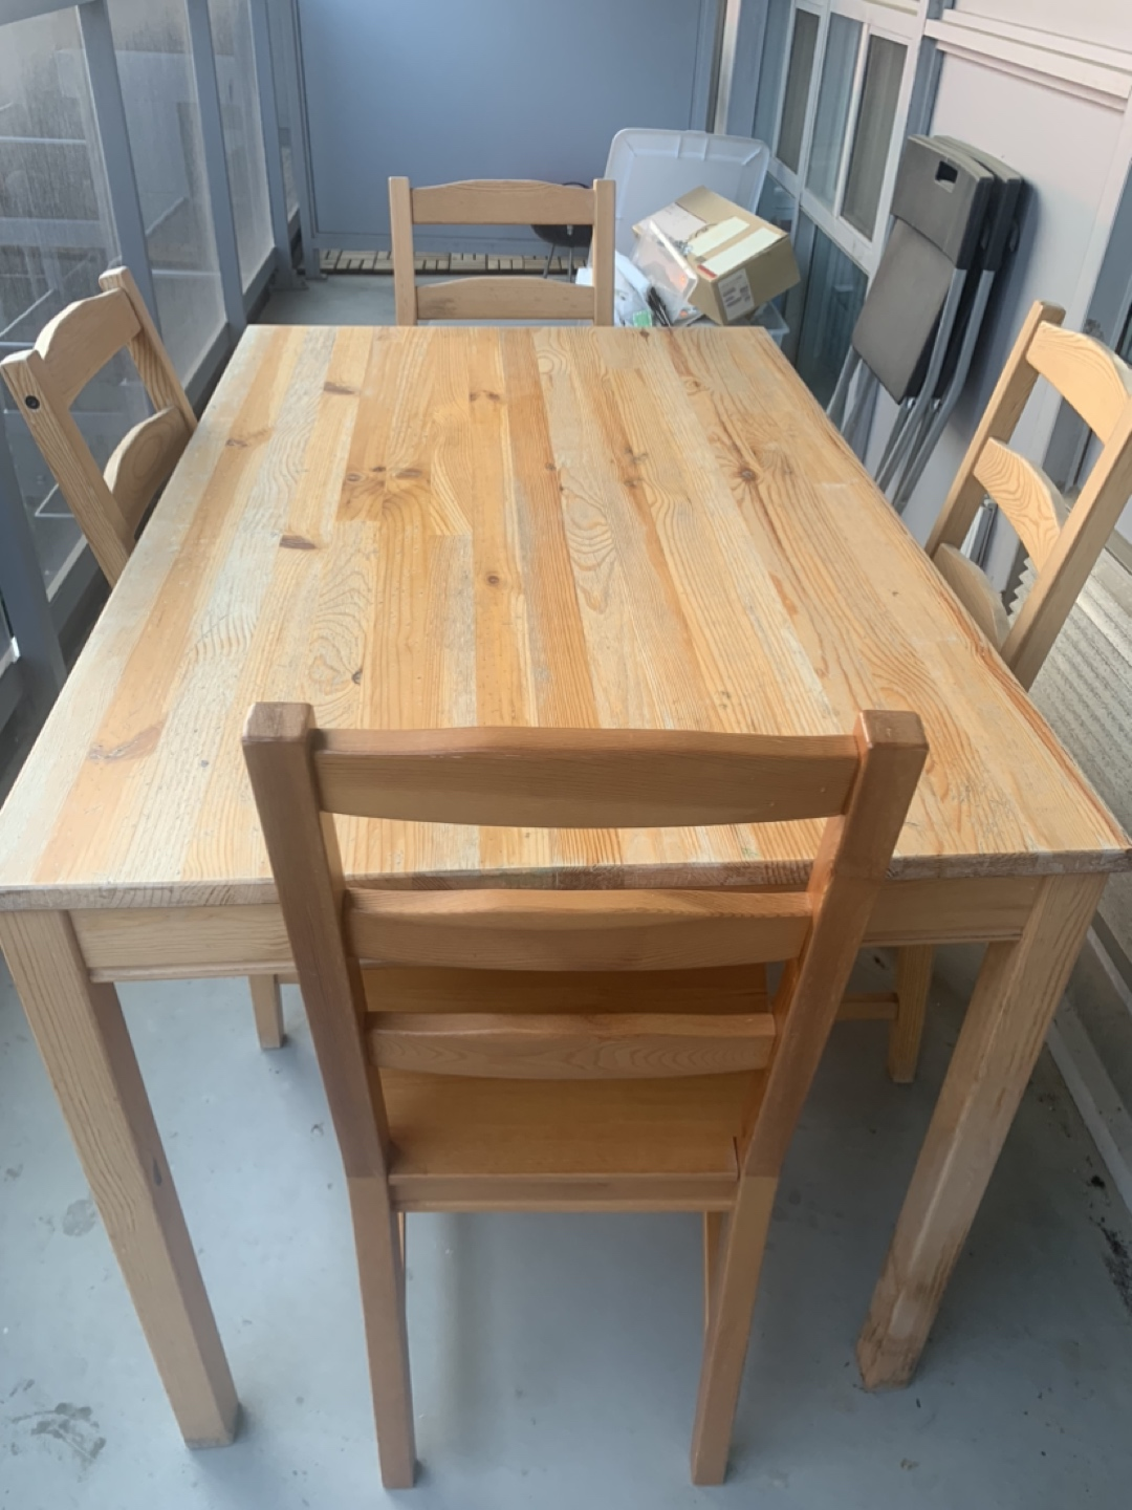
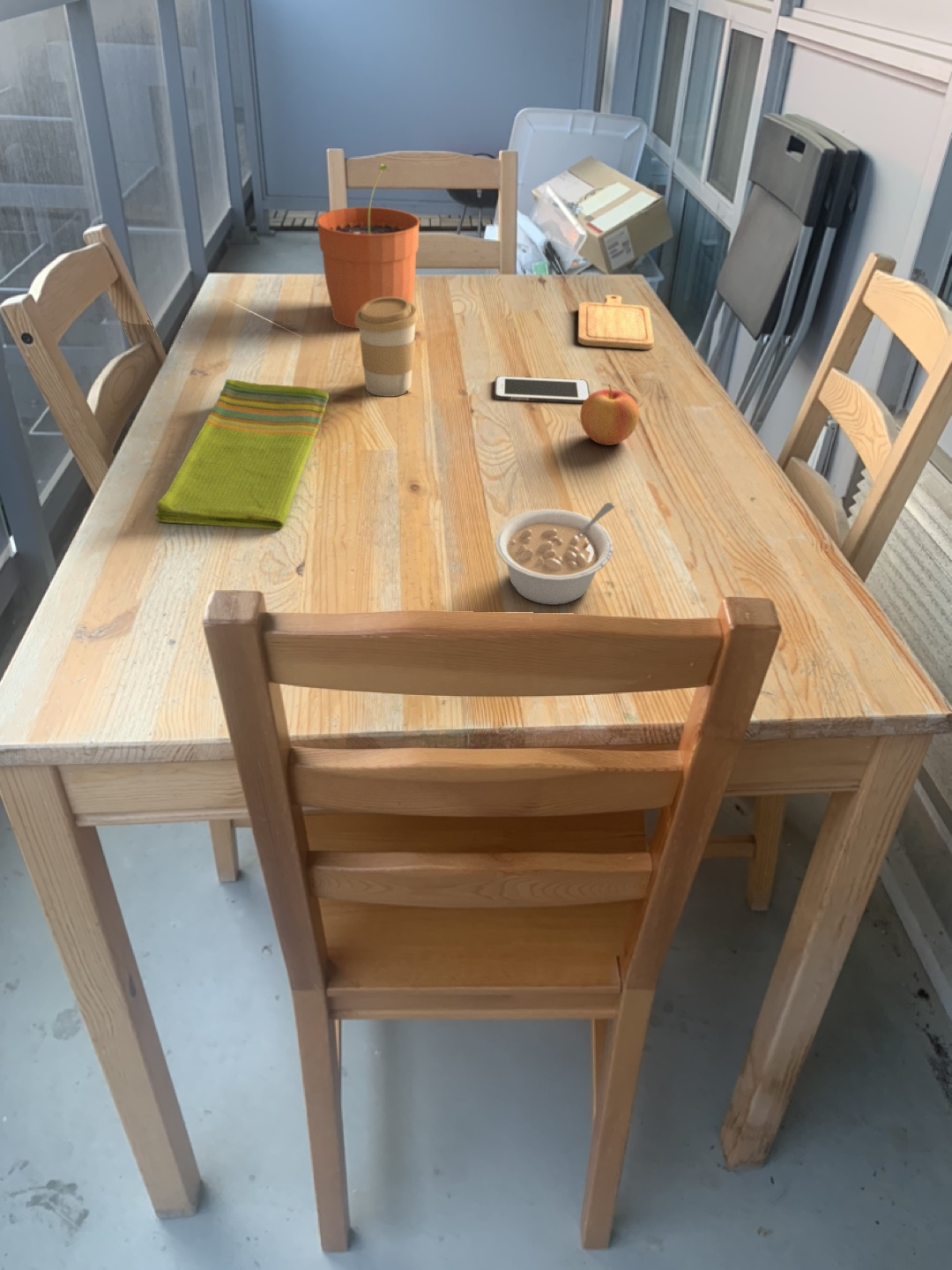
+ chopping board (614, 319)
+ apple (609, 413)
+ plant pot (368, 245)
+ cell phone (541, 390)
+ dish towel (250, 446)
+ coffee cup (387, 346)
+ legume (553, 554)
